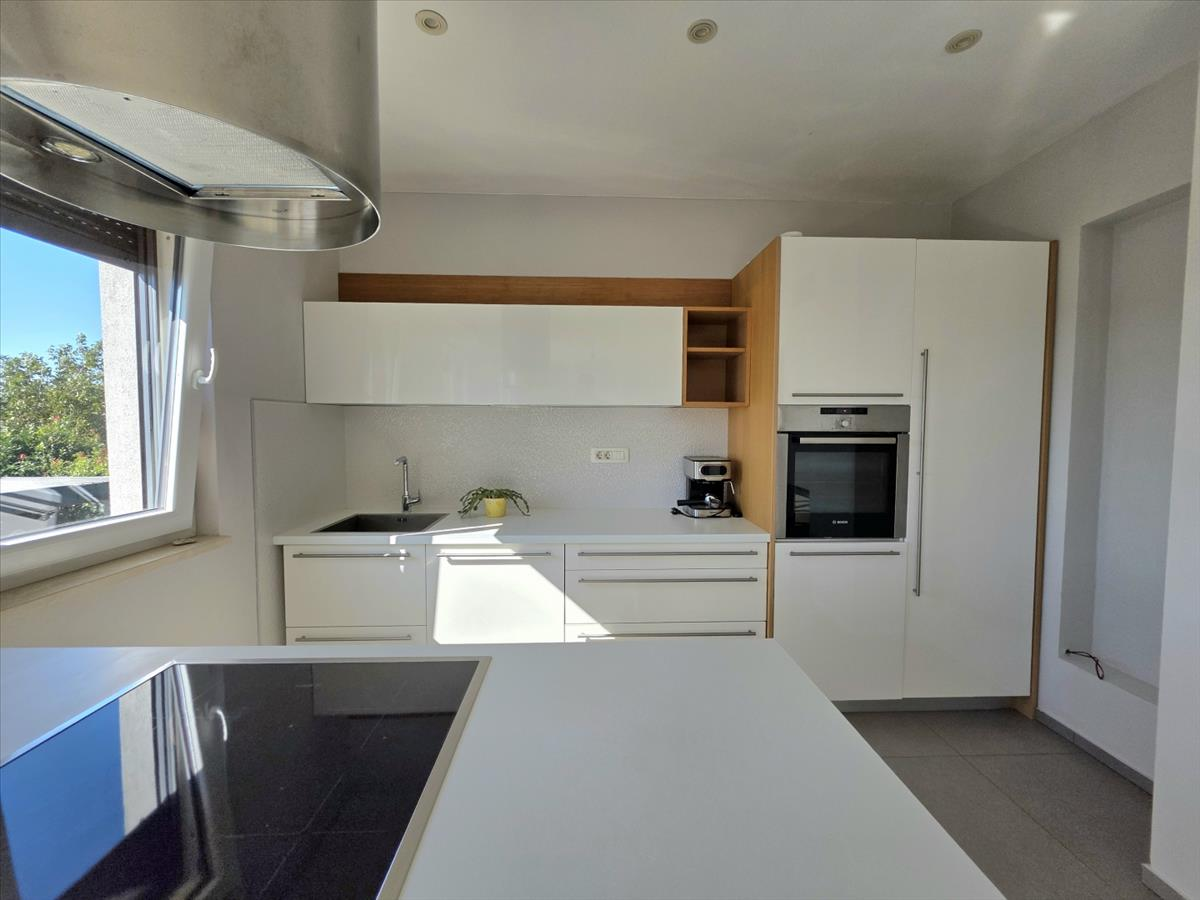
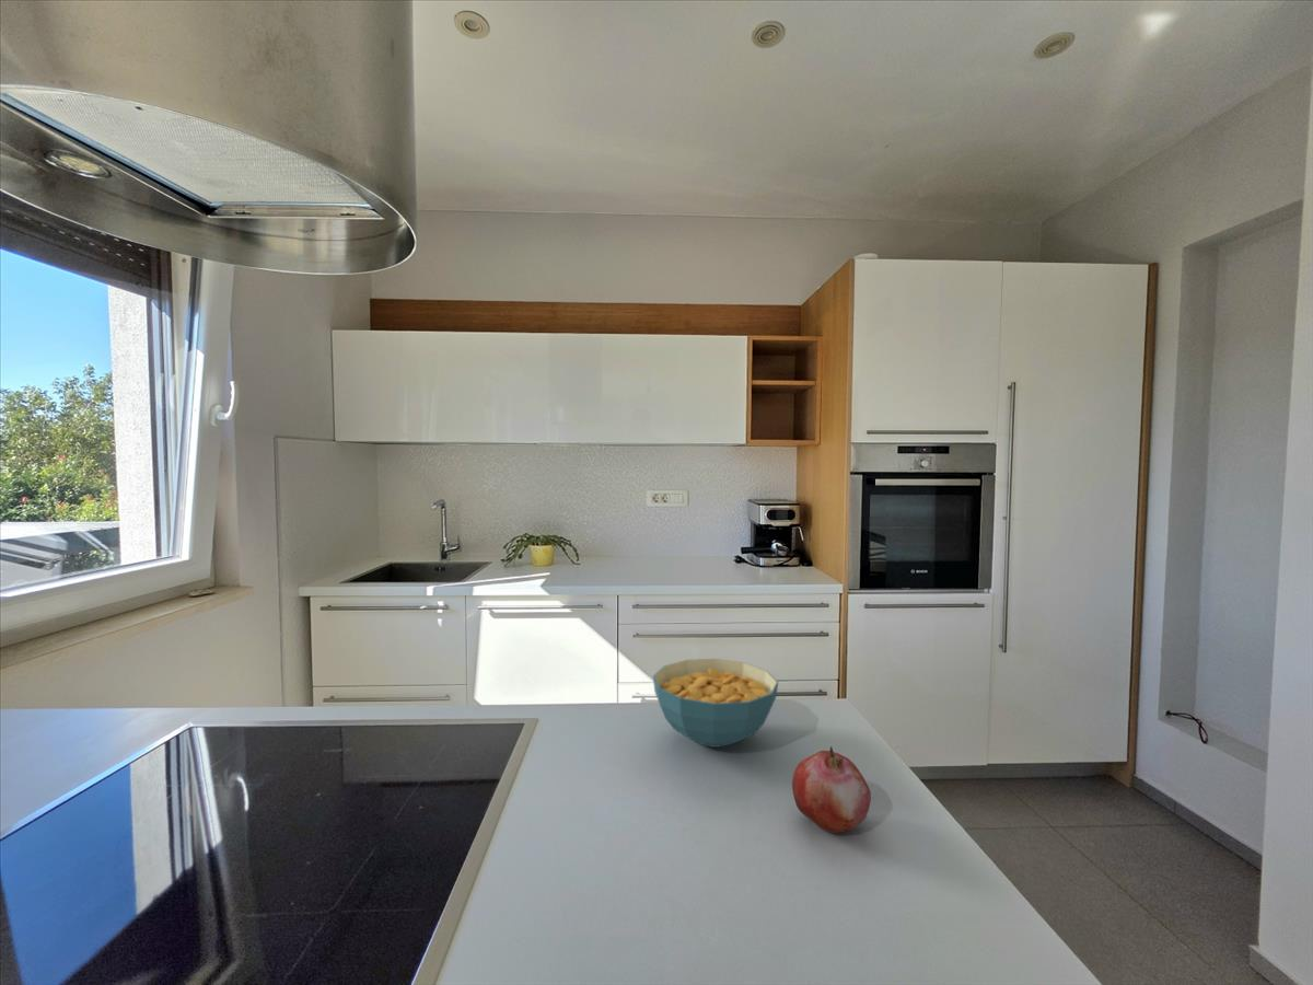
+ cereal bowl (713, 708)
+ fruit (829, 781)
